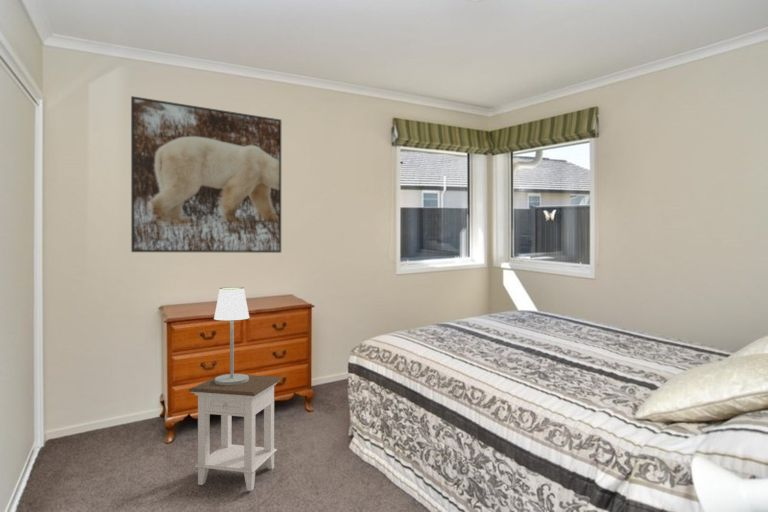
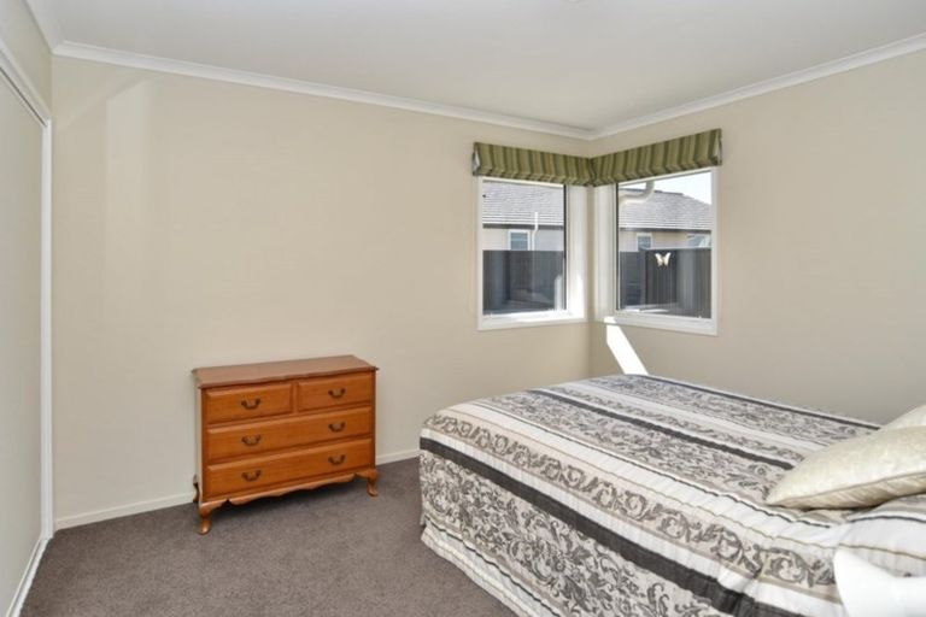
- table lamp (231, 333)
- nightstand (231, 429)
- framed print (212, 180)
